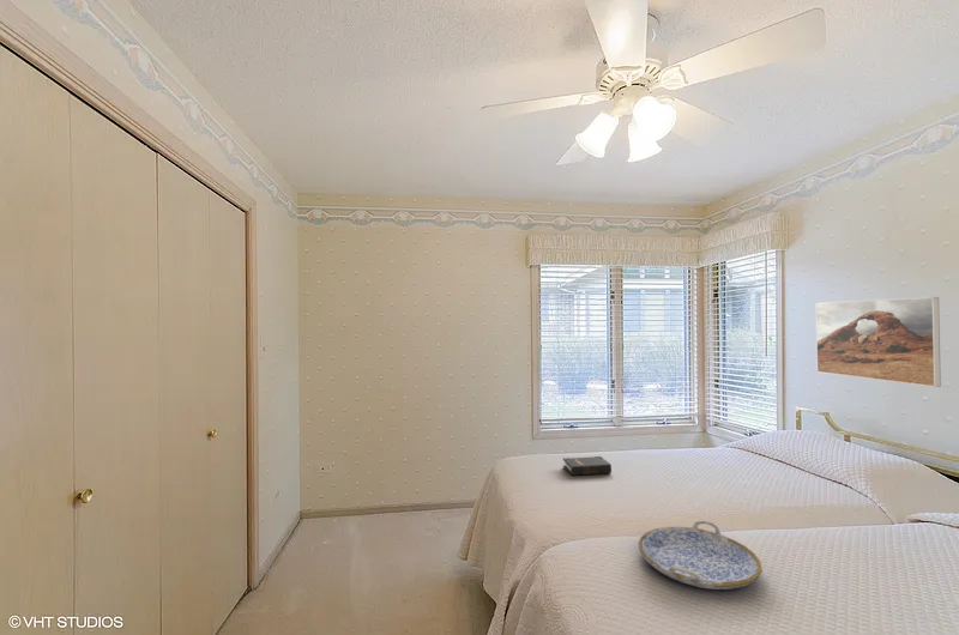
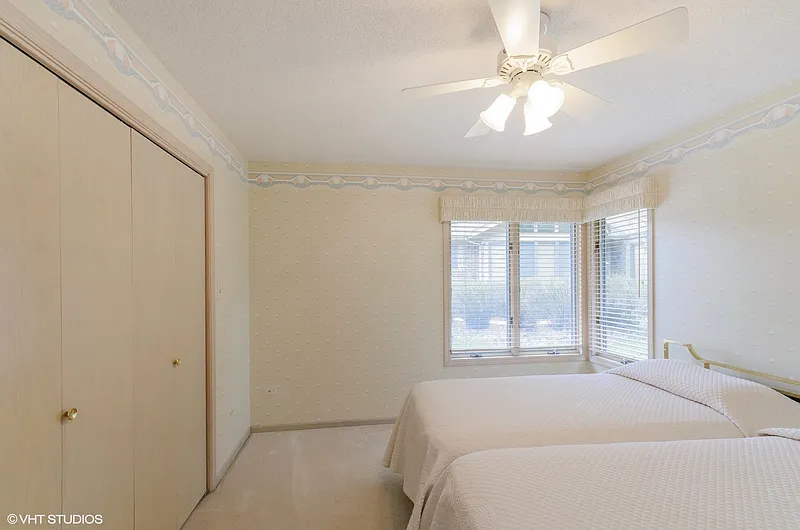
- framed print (869, 339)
- serving tray (696, 554)
- hardback book (586, 465)
